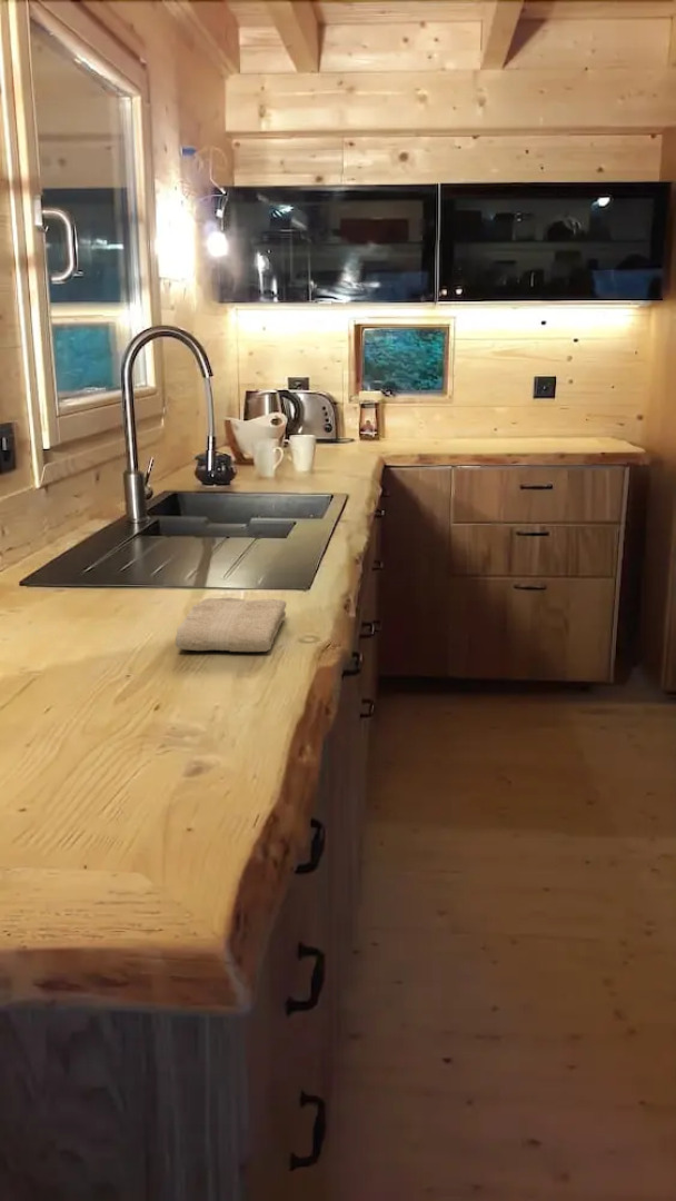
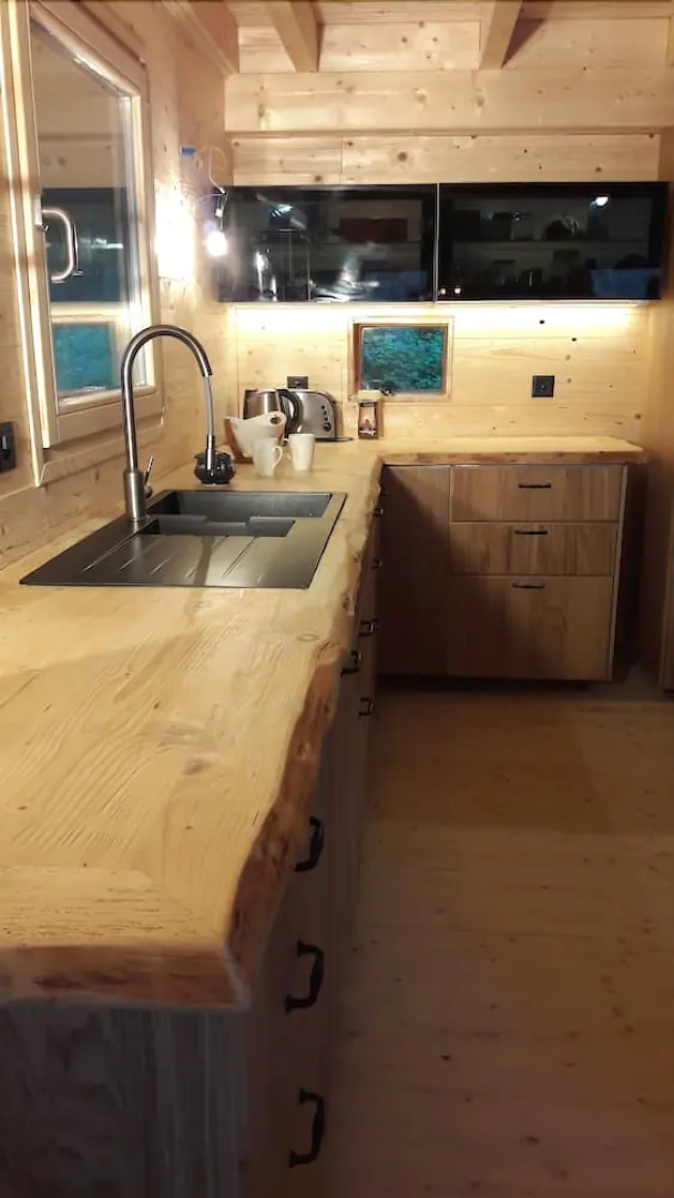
- washcloth (235, 622)
